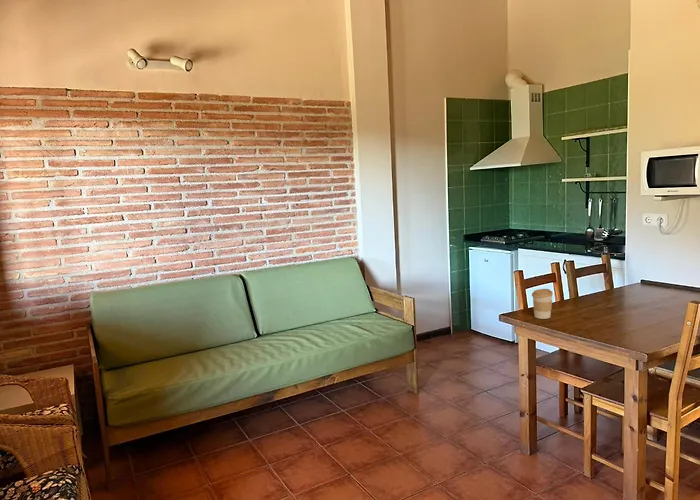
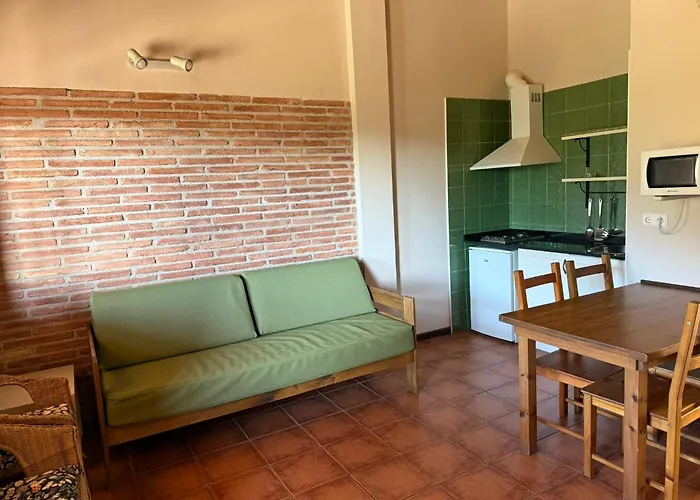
- coffee cup (542, 303)
